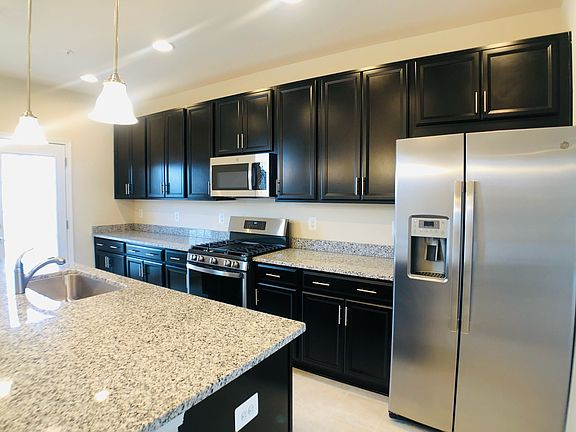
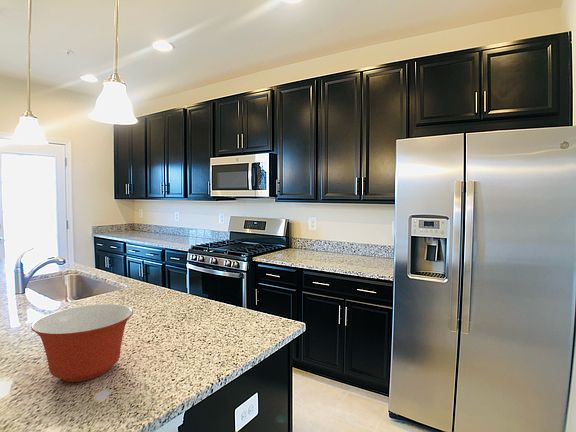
+ mixing bowl (86, 343)
